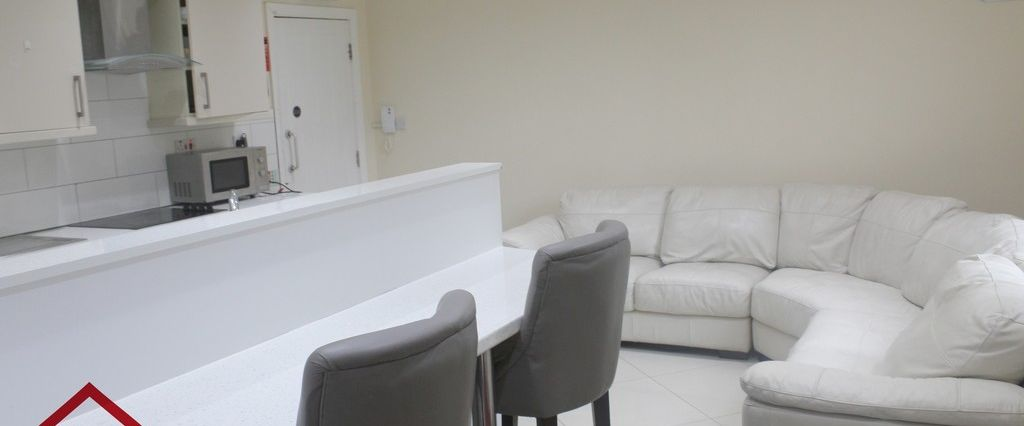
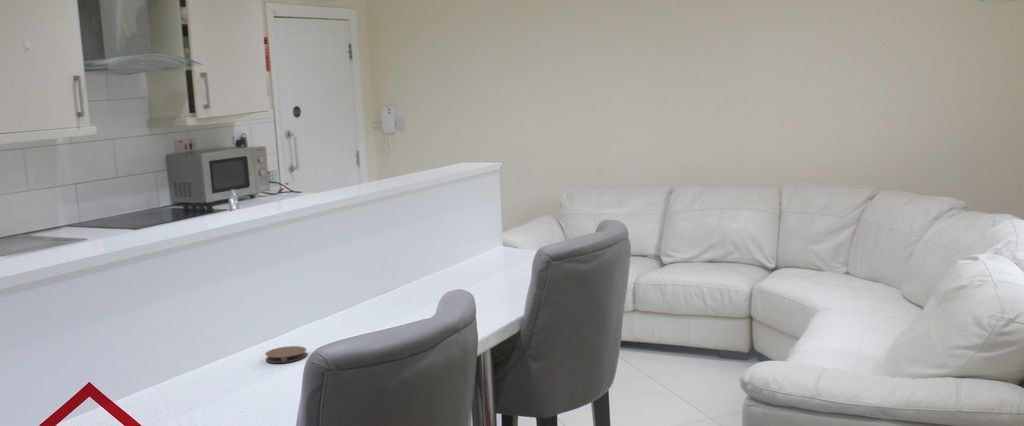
+ coaster (286, 354)
